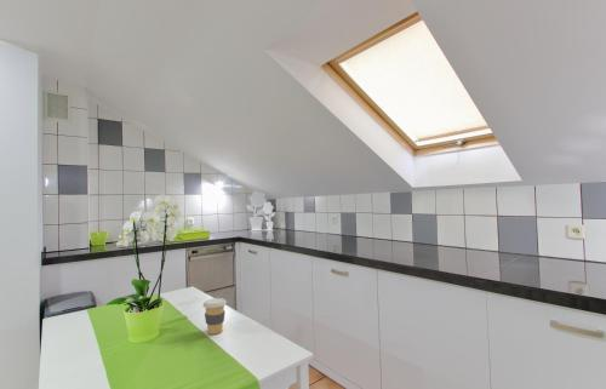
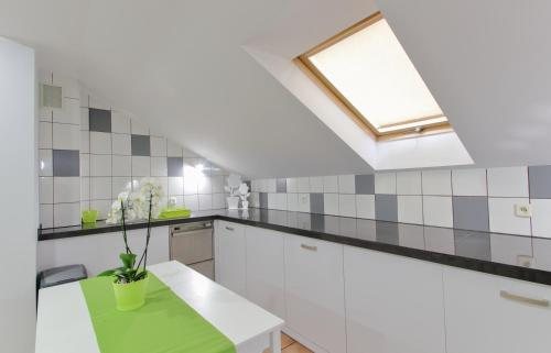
- coffee cup (215, 315)
